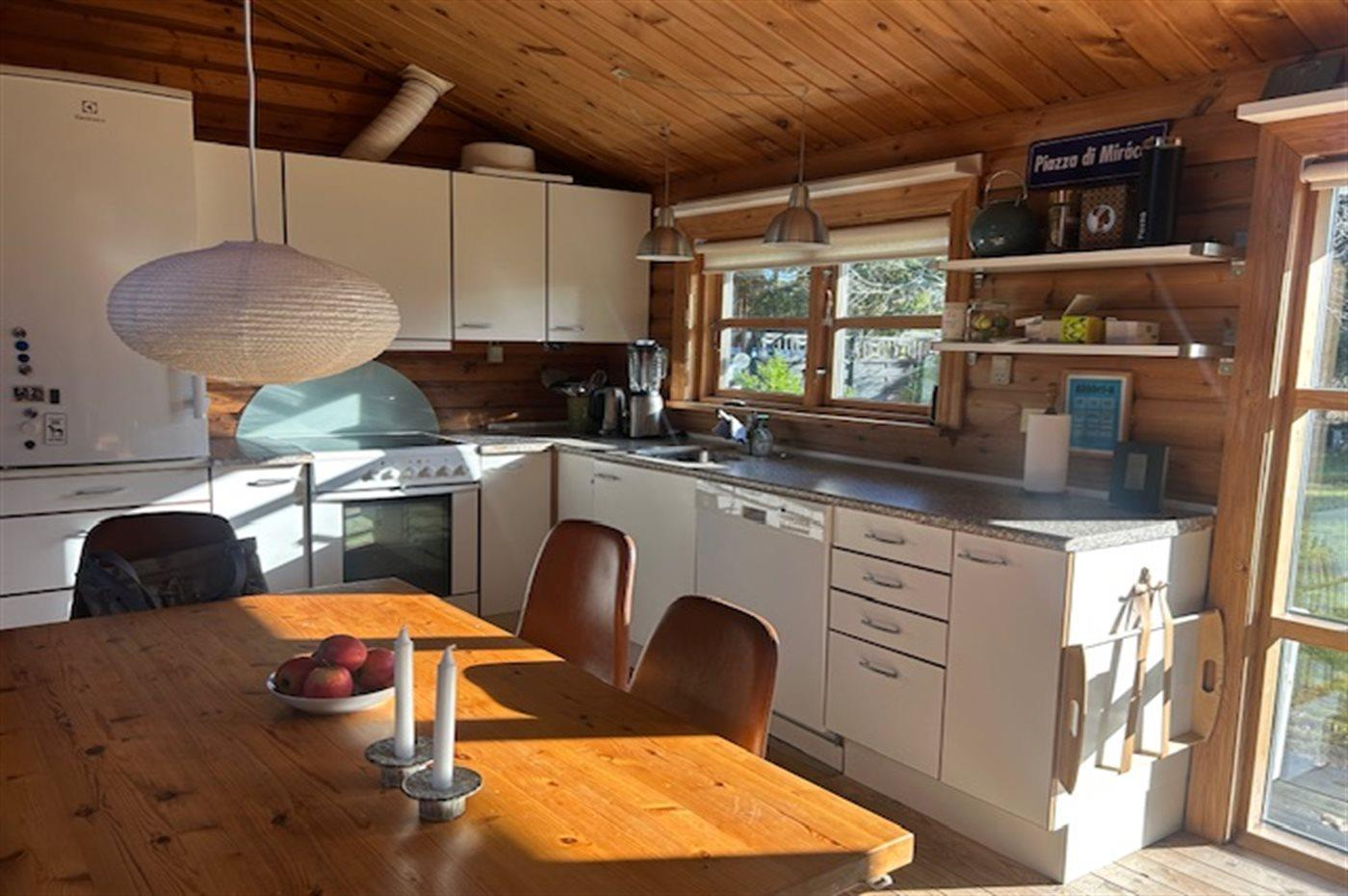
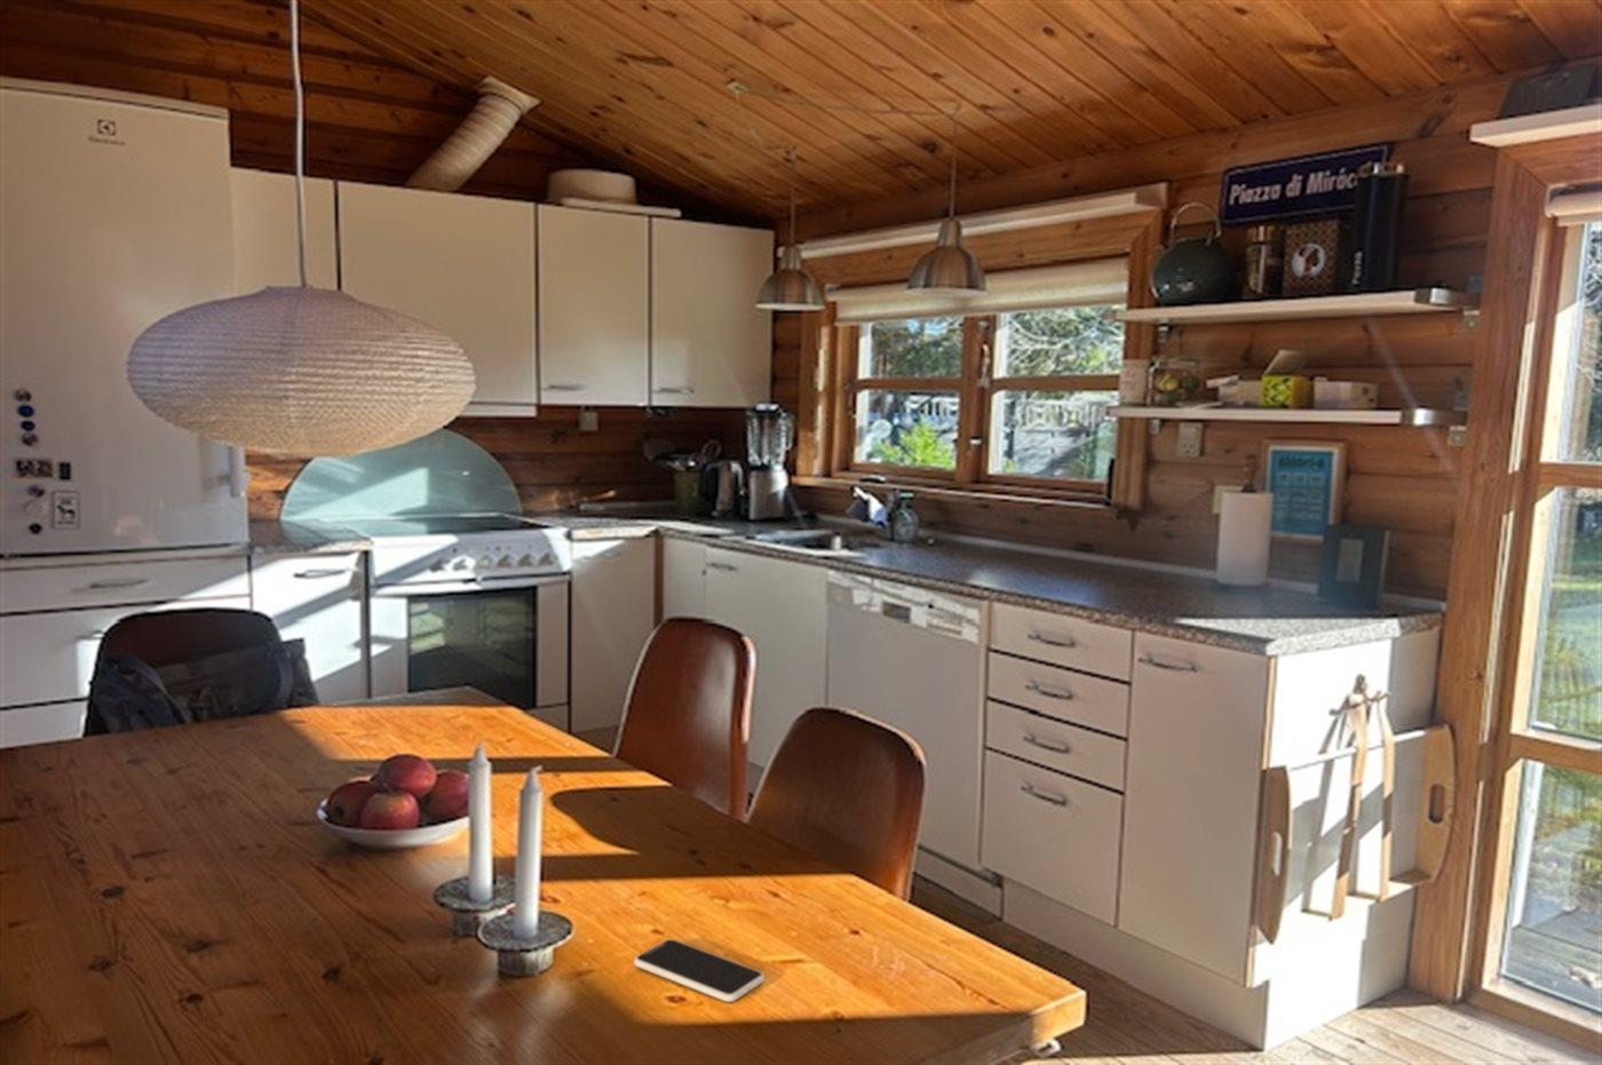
+ smartphone (698, 969)
